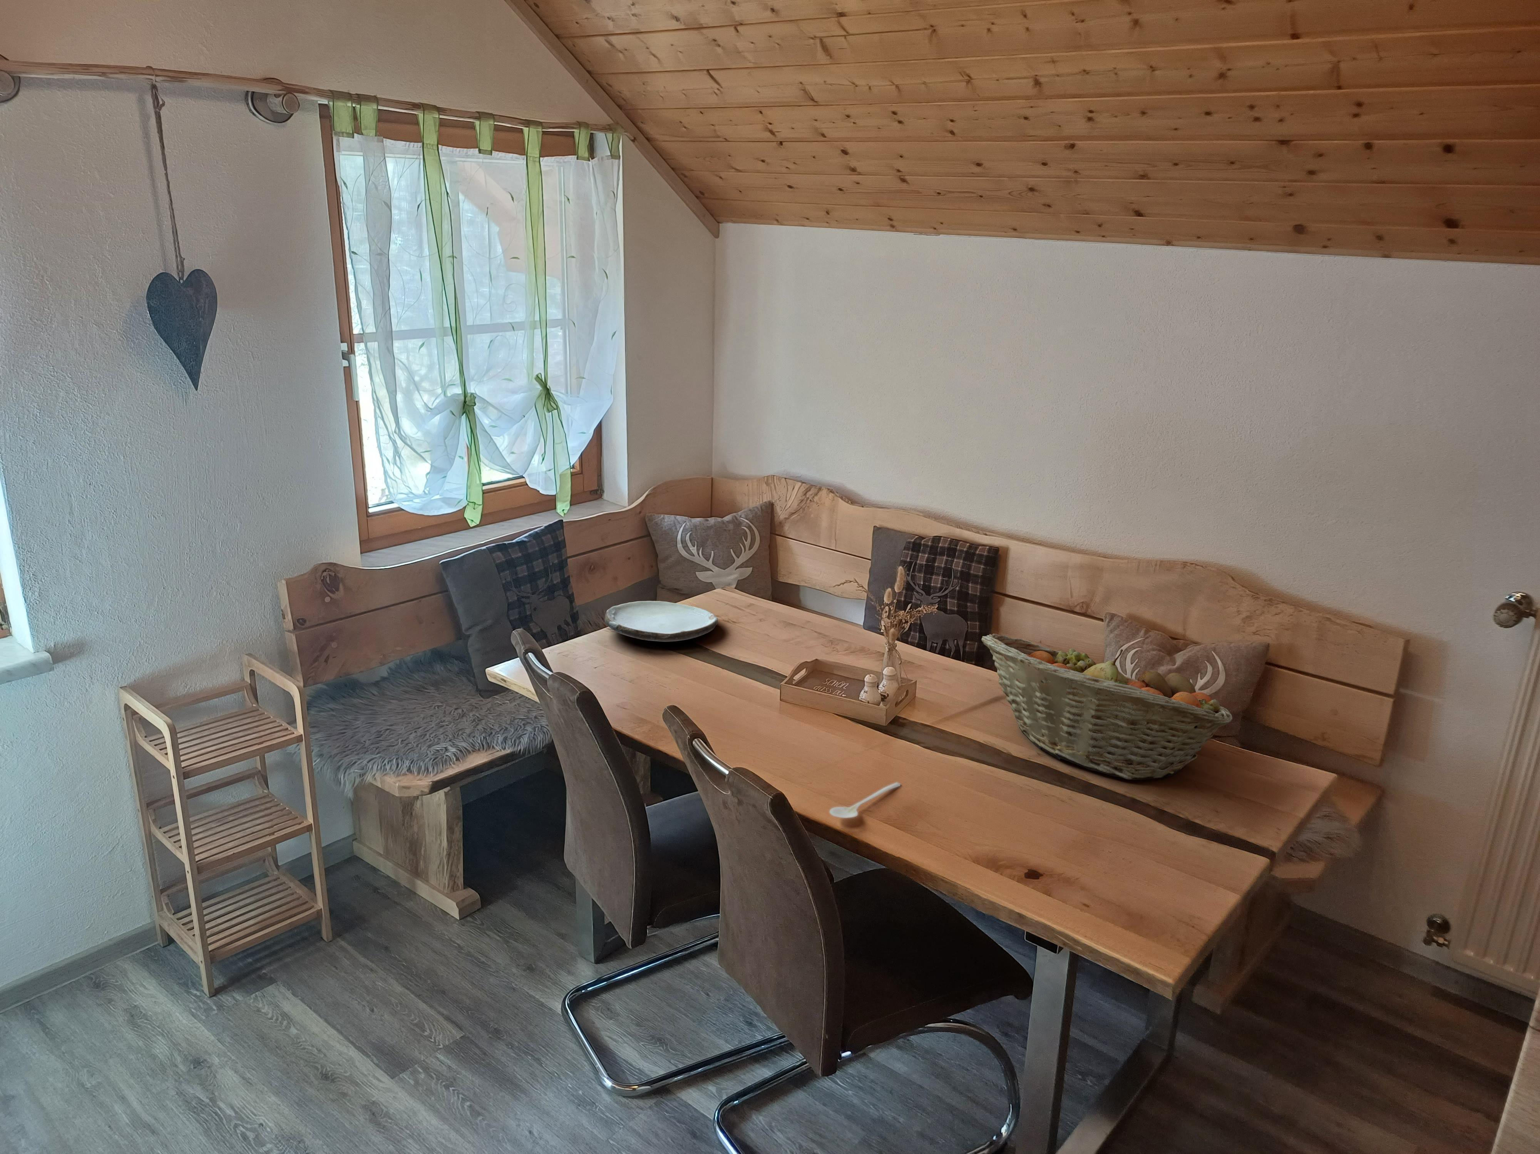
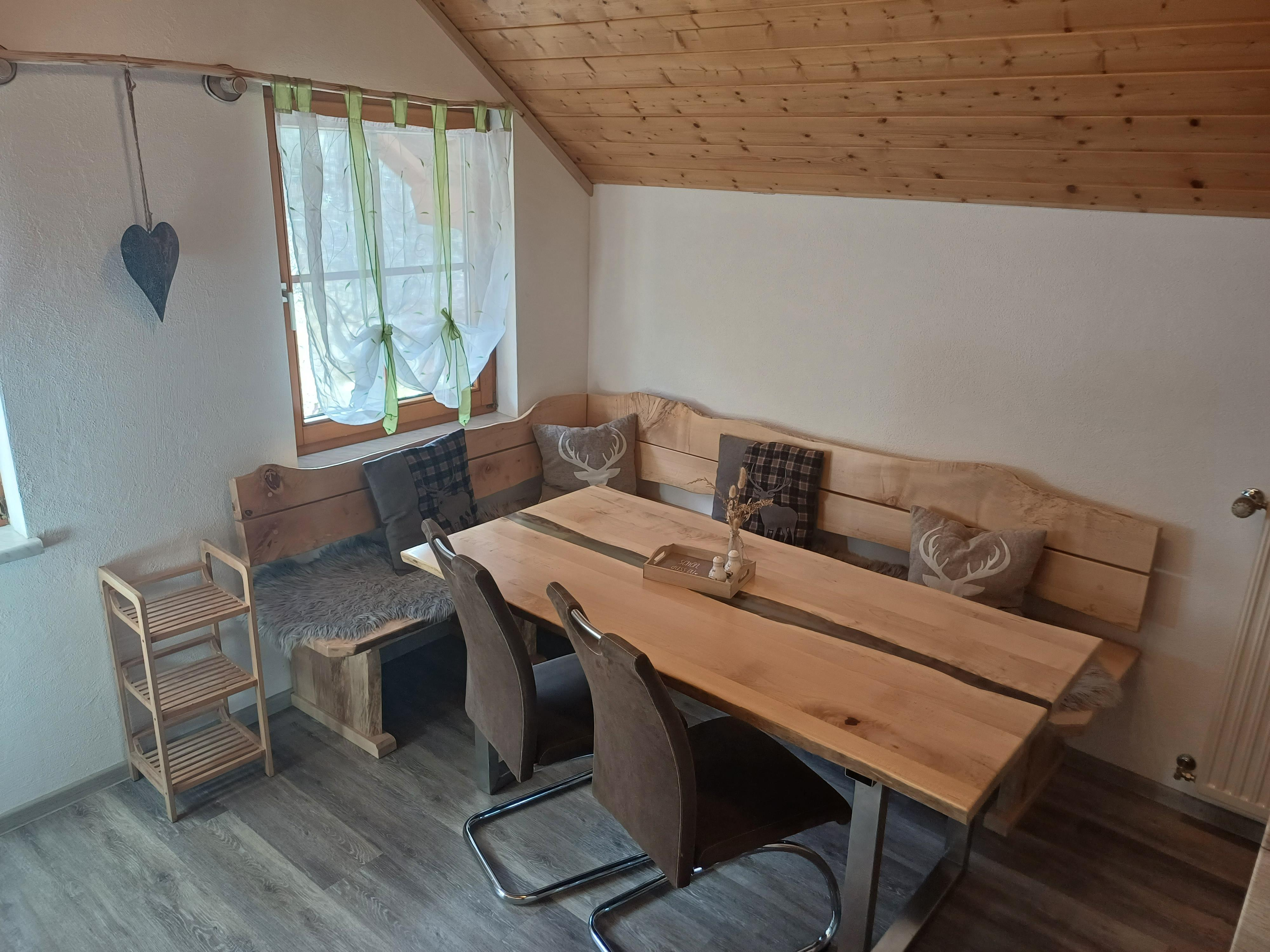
- stirrer (867, 799)
- plate (662, 621)
- fruit basket (1099, 695)
